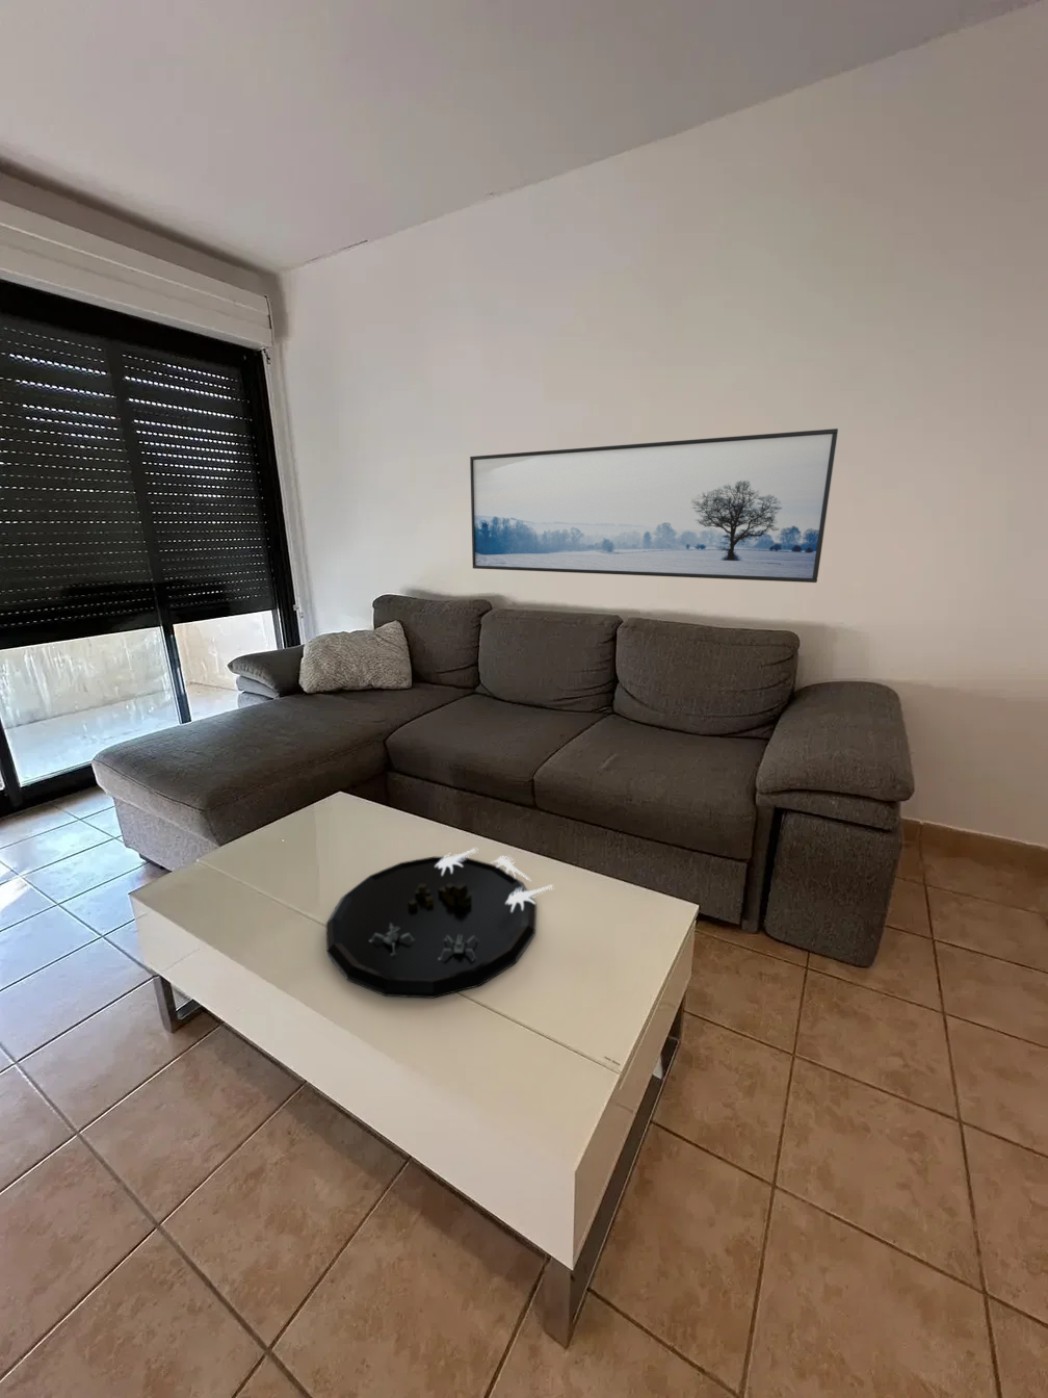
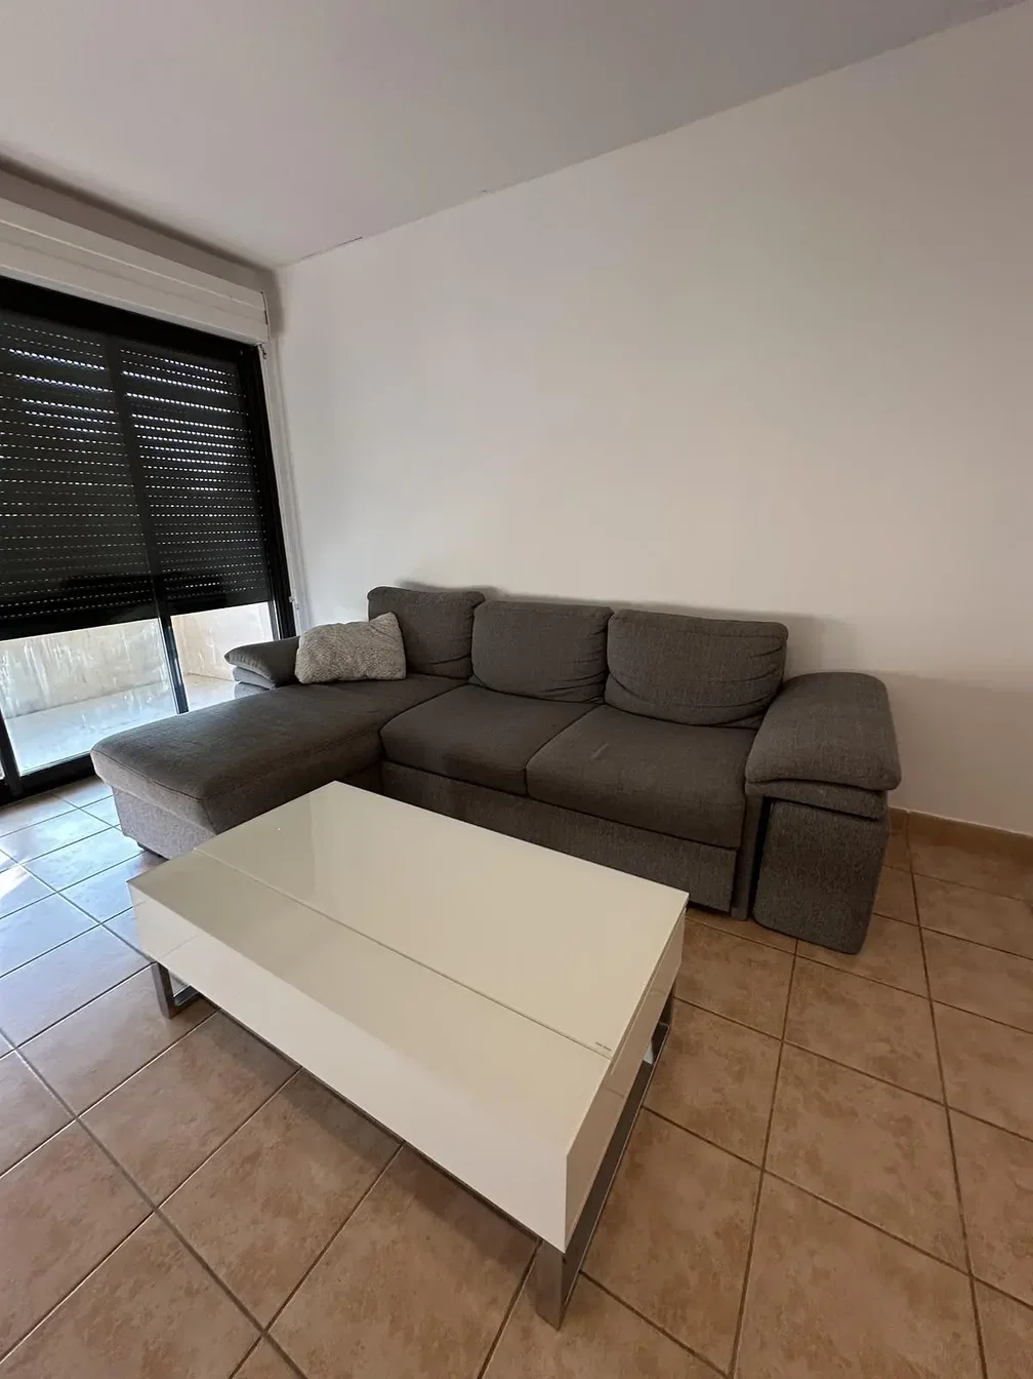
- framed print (622, 511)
- decorative tray (433, 897)
